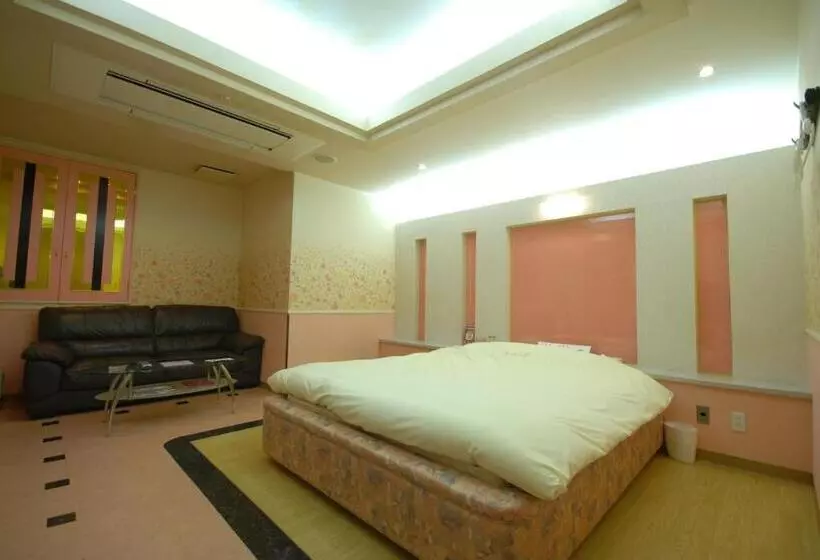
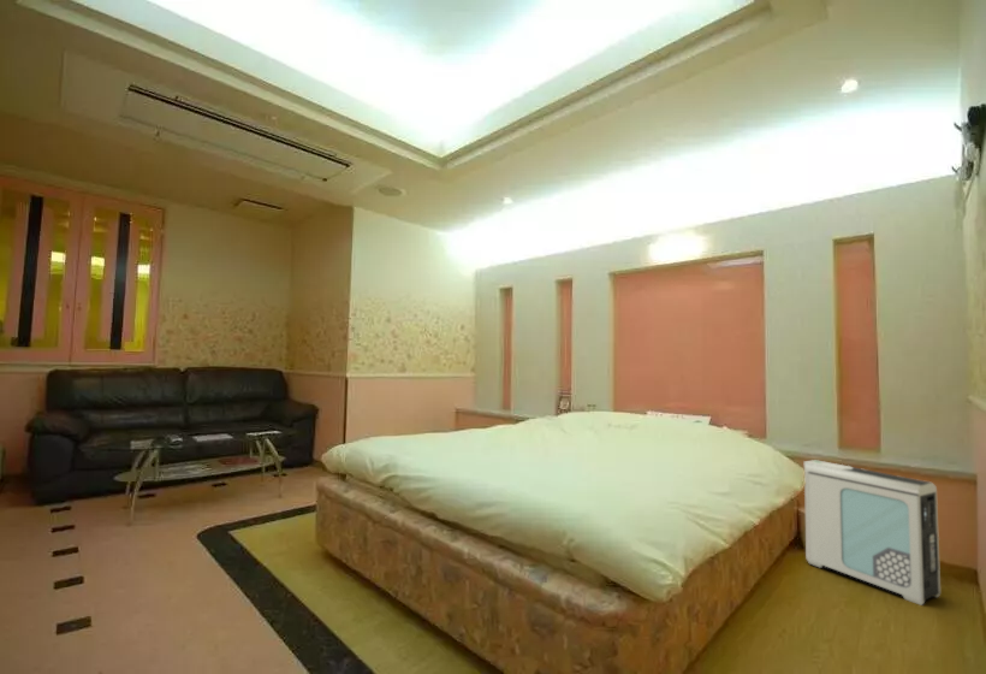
+ air purifier (867, 524)
